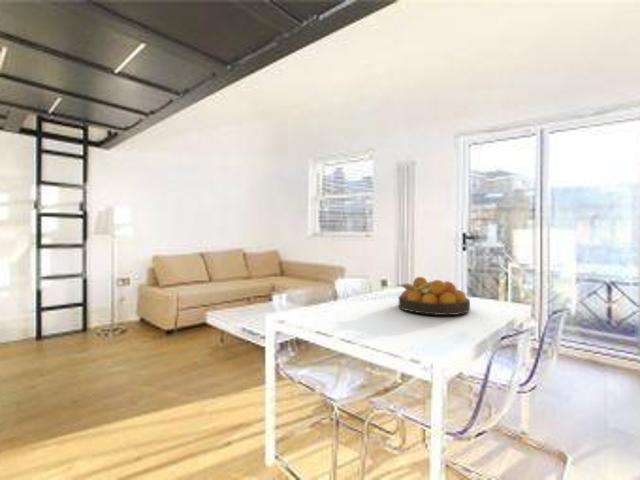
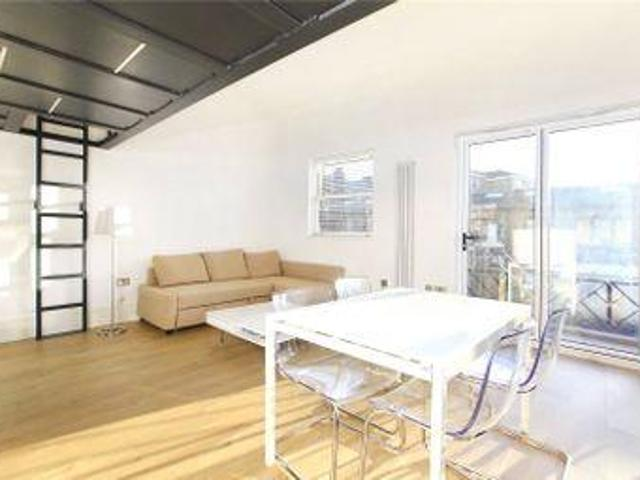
- fruit bowl (433, 293)
